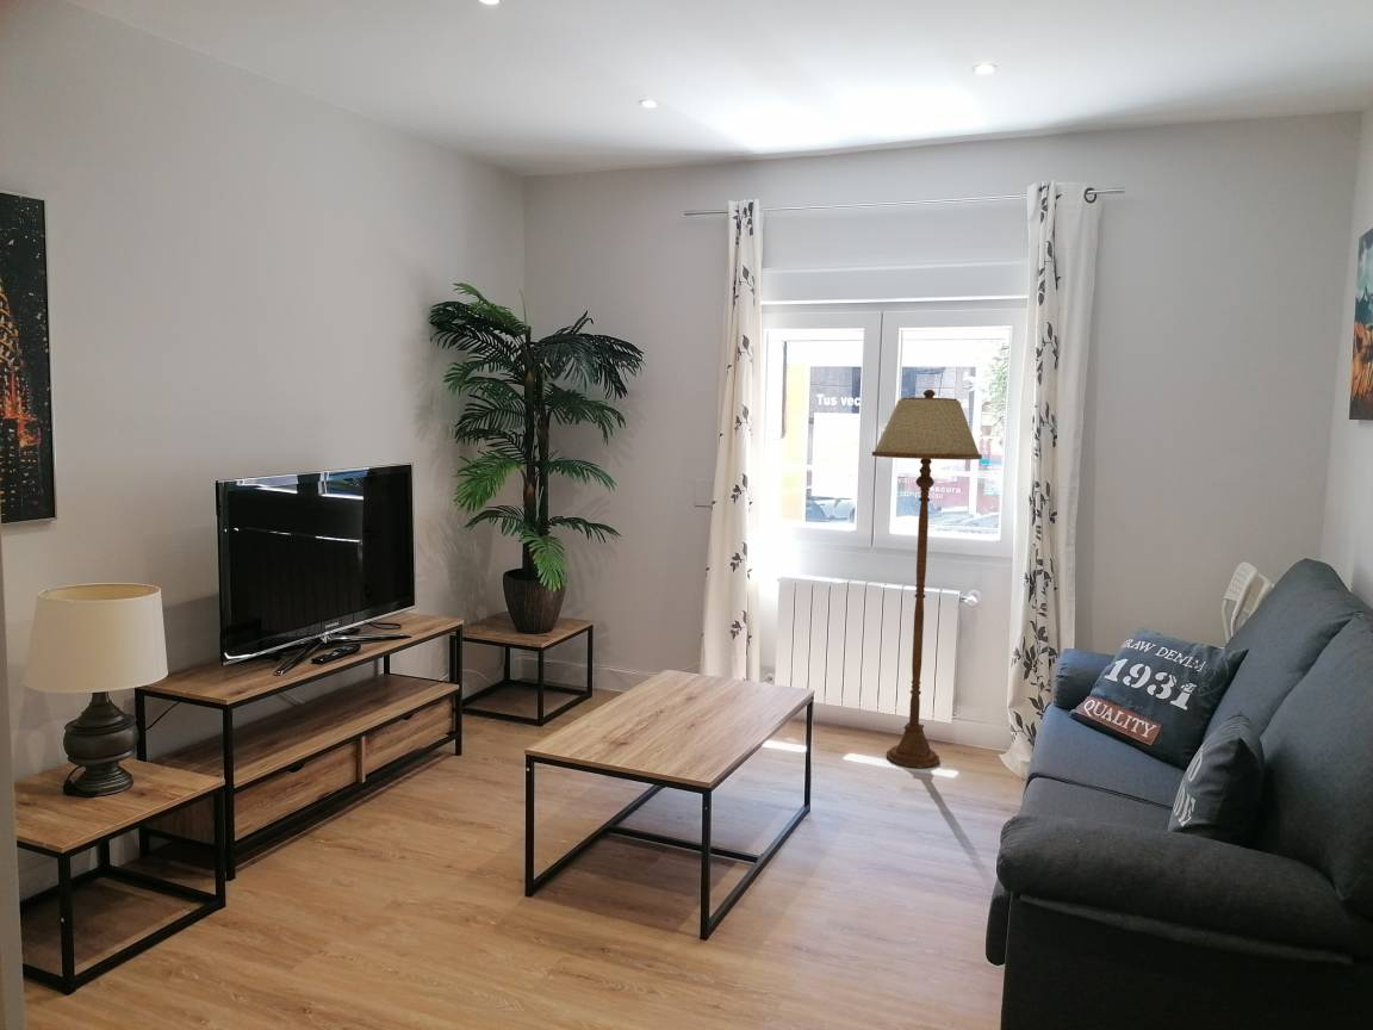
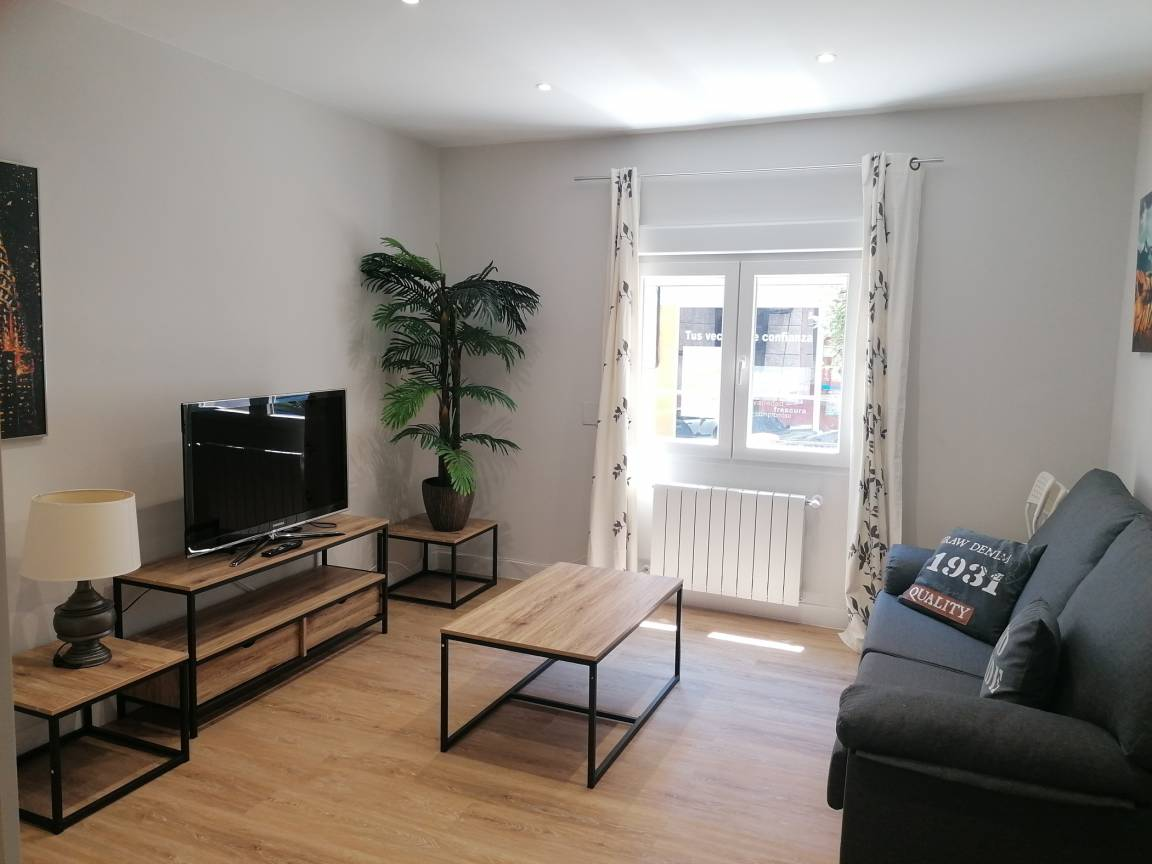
- floor lamp (920, 577)
